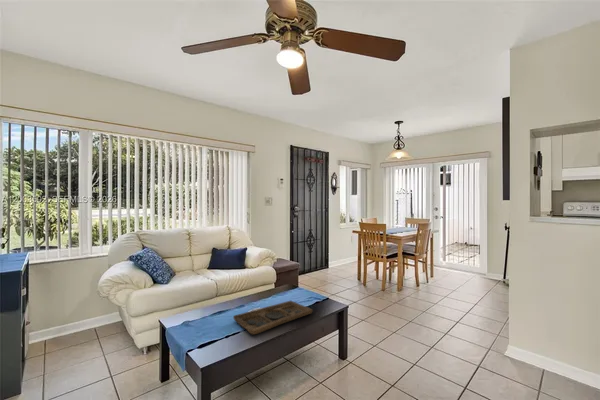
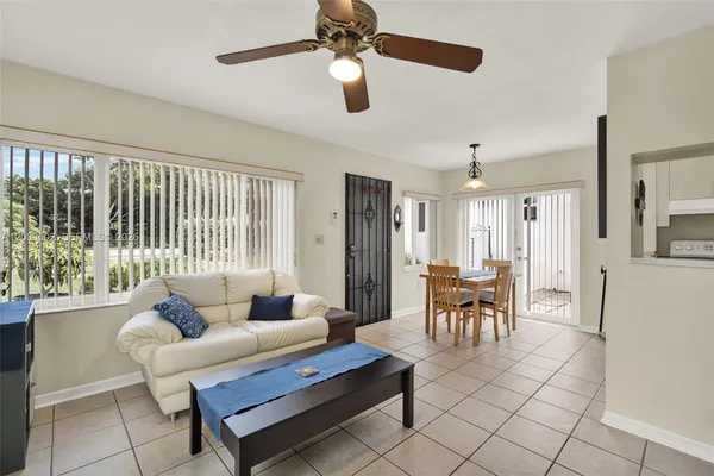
- decorative tray (274, 314)
